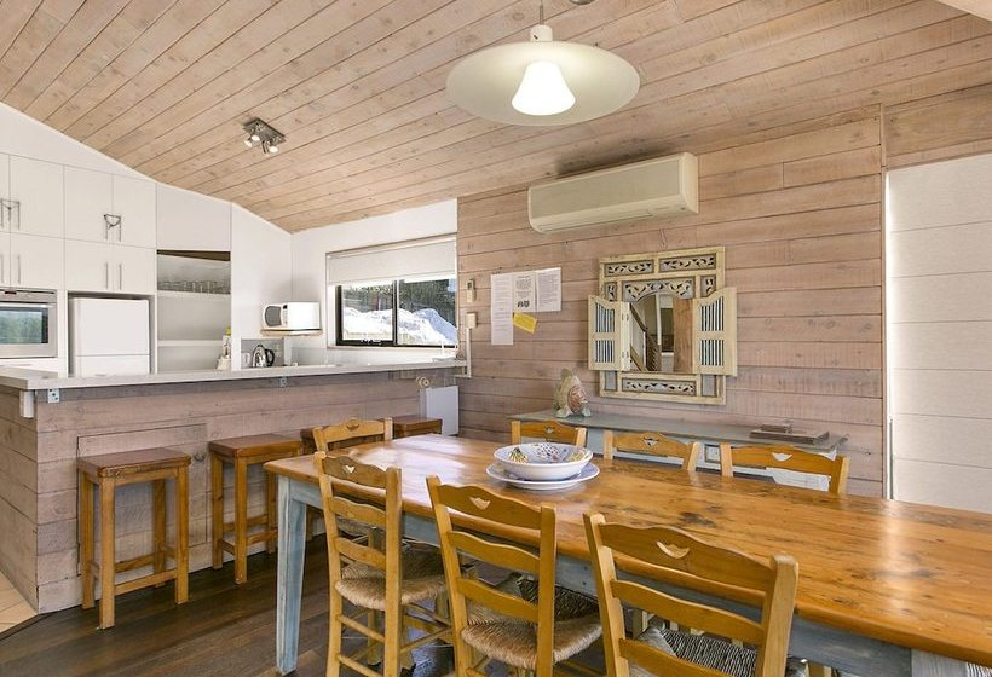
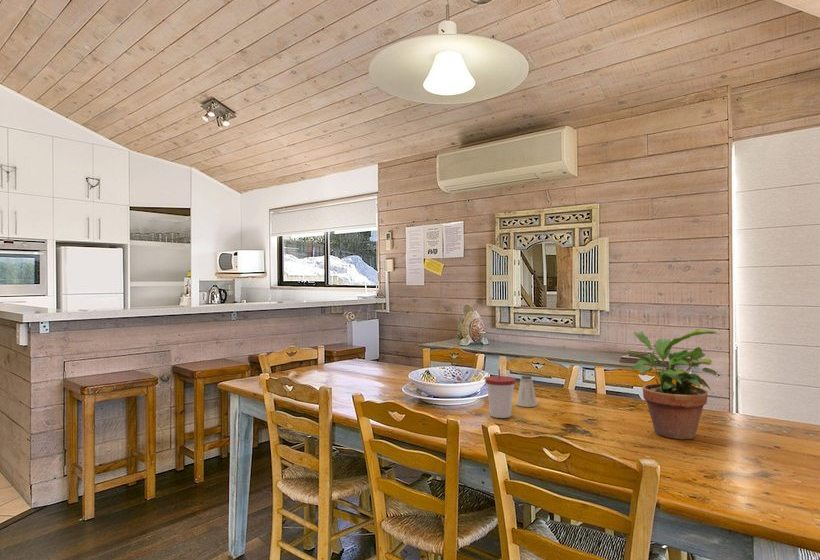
+ cup (500, 392)
+ potted plant (662, 379)
+ saltshaker (526, 390)
